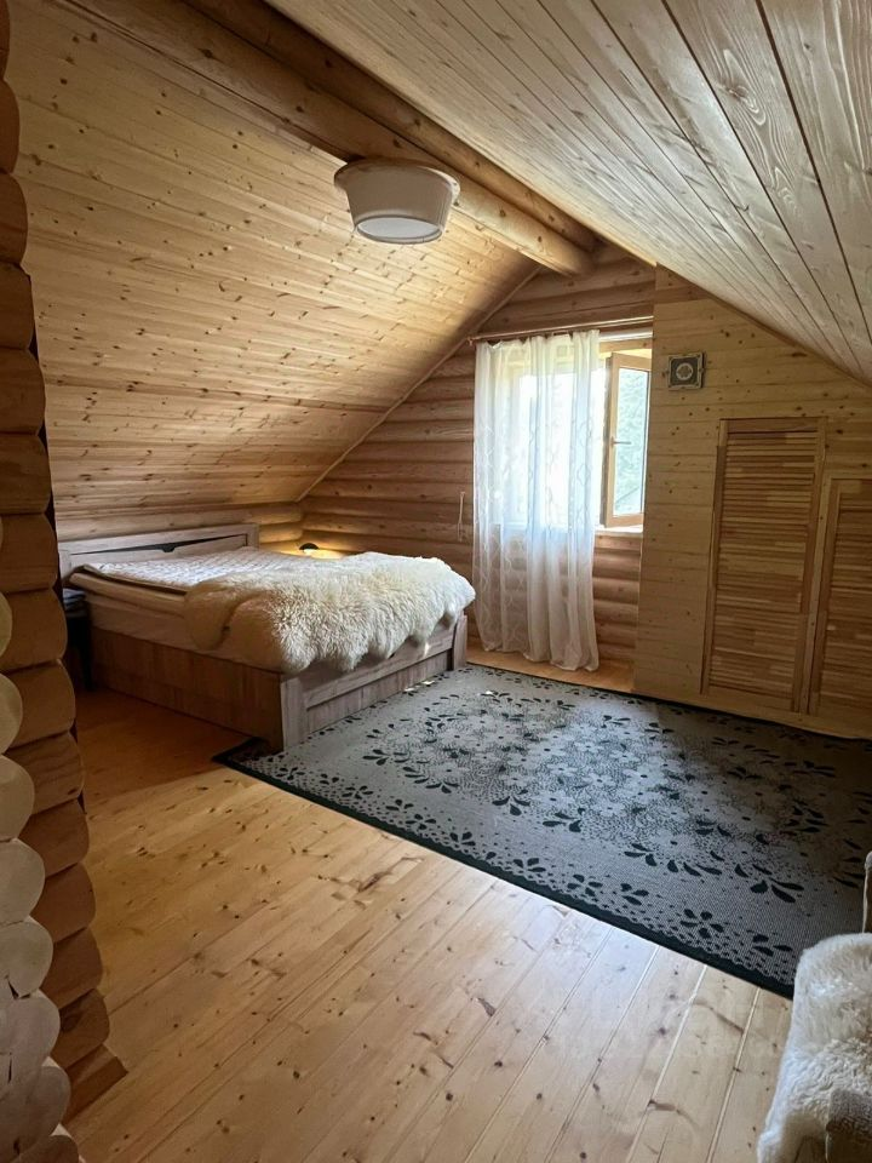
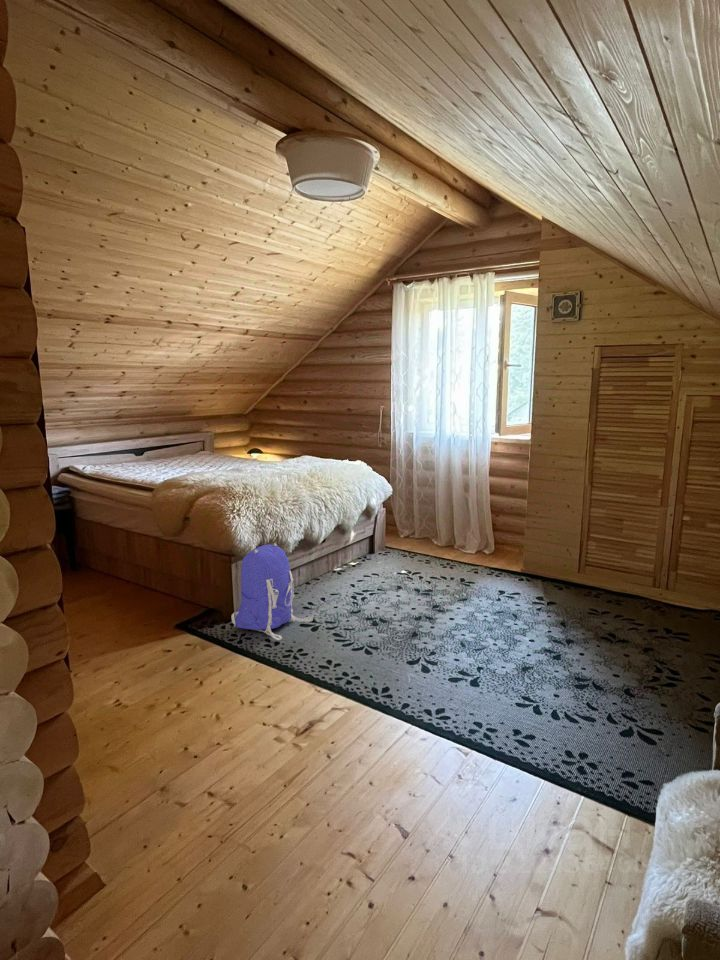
+ backpack (271, 585)
